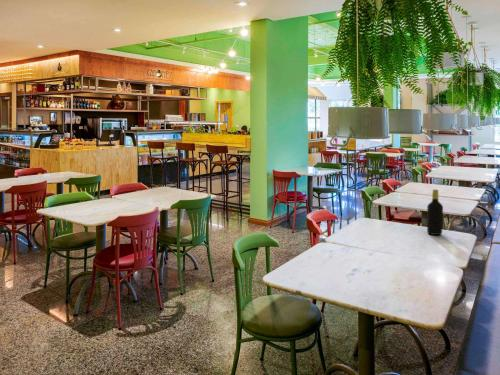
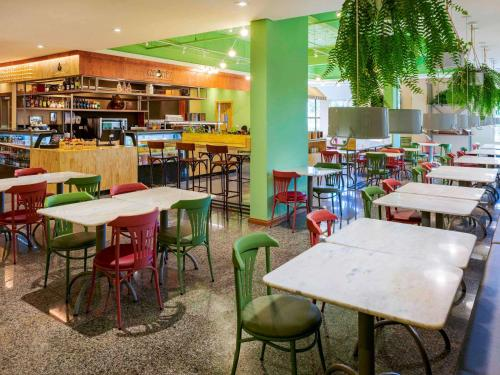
- bottle (435, 211)
